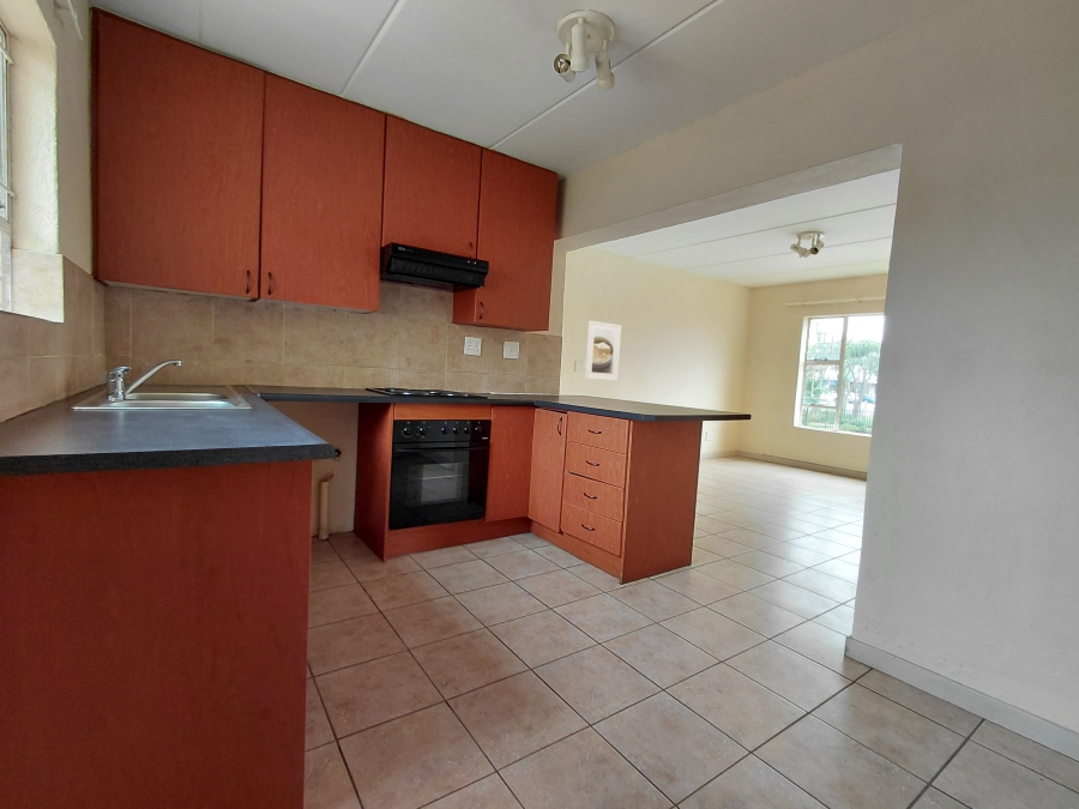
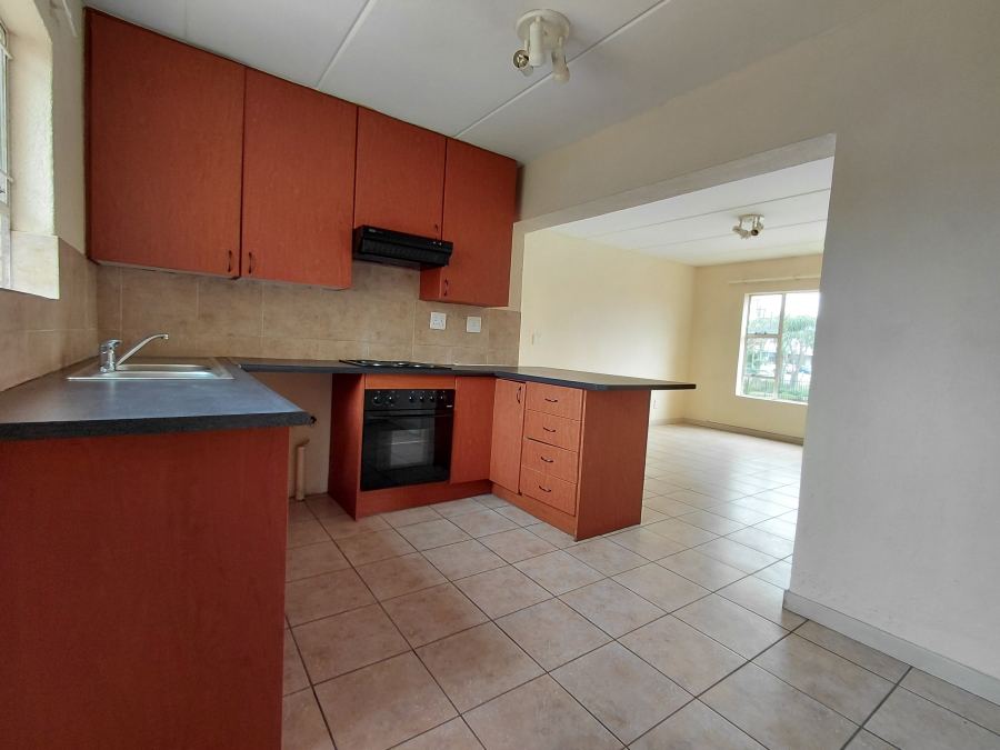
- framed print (603, 351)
